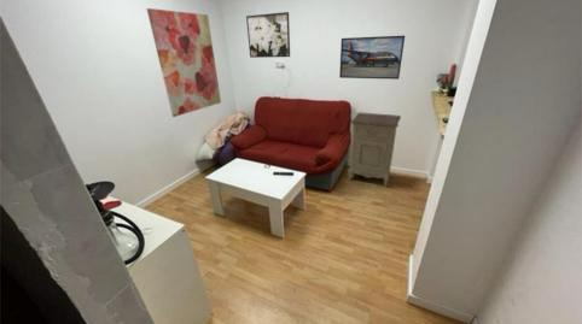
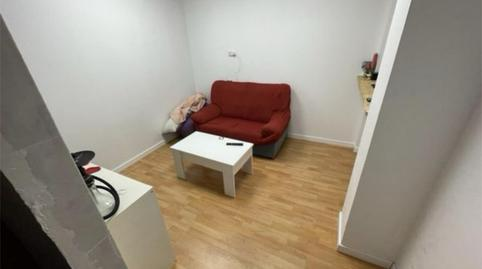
- nightstand (372, 149)
- wall art (190, 64)
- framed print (369, 58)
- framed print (268, 36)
